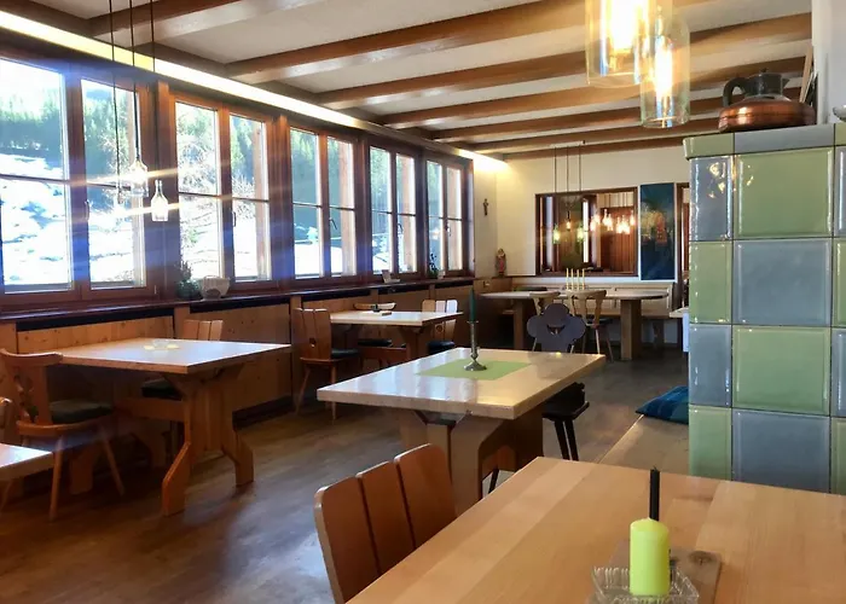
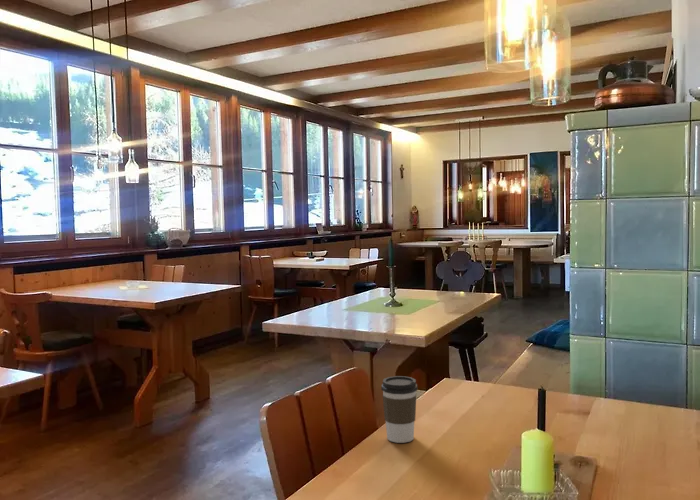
+ coffee cup (399, 409)
